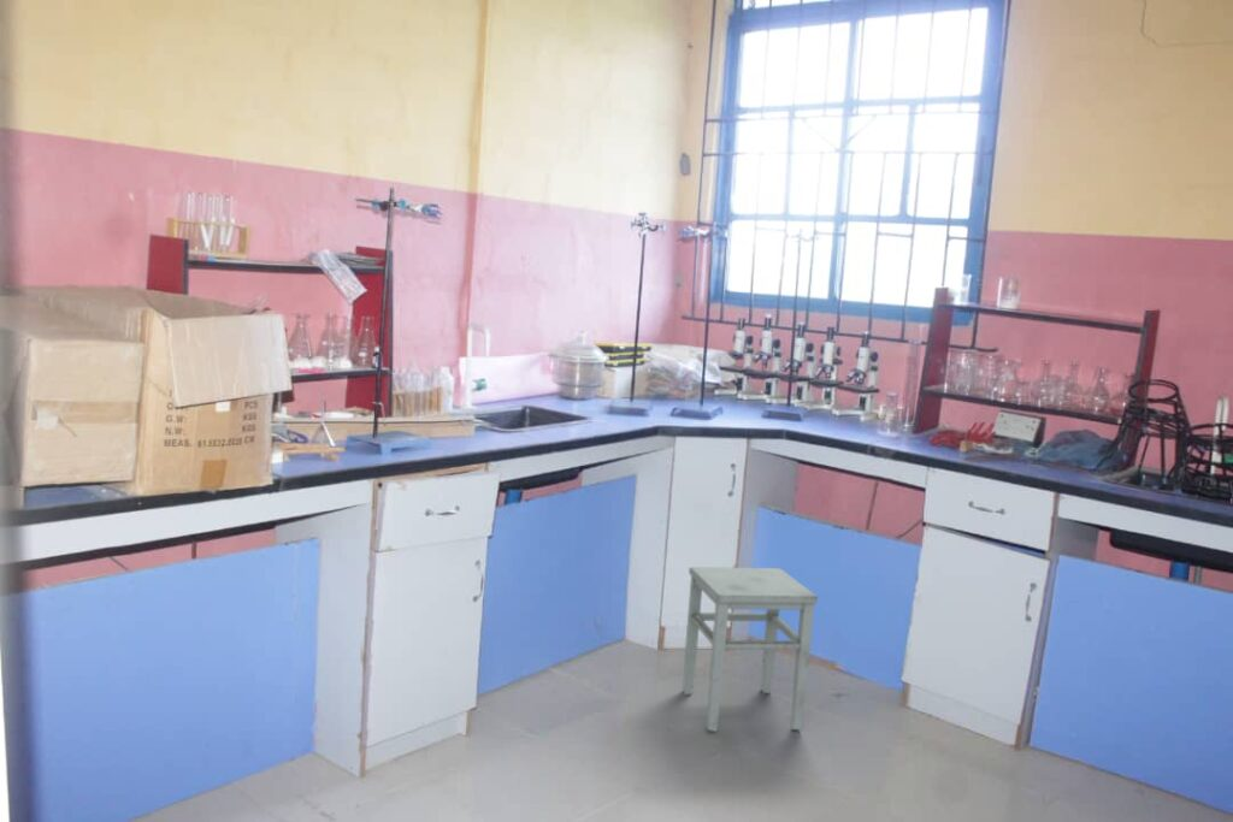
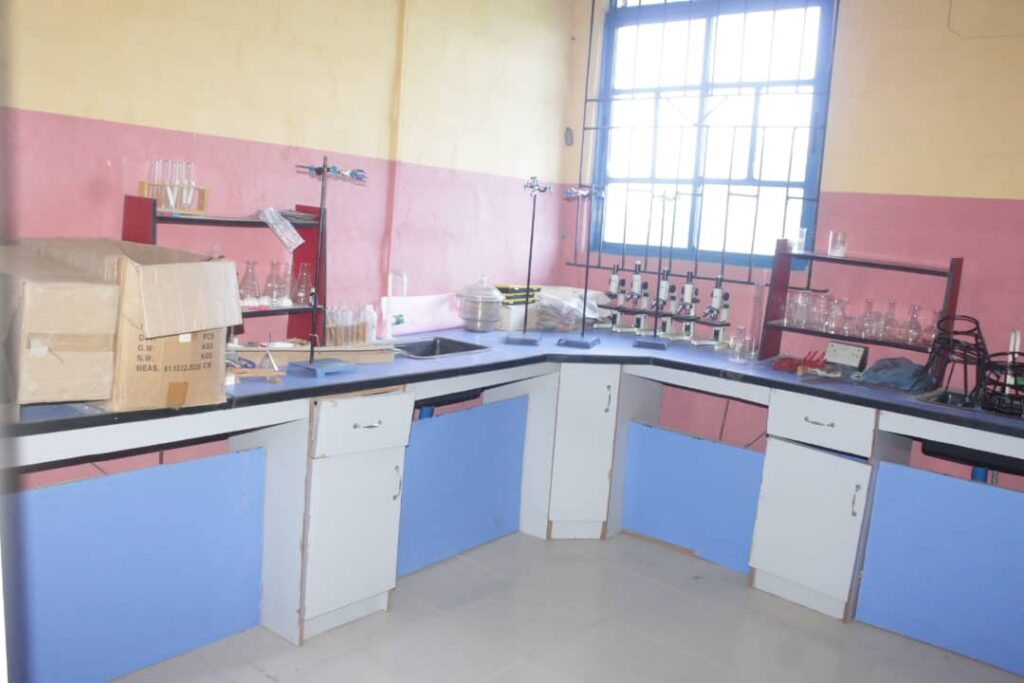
- stool (745, 645)
